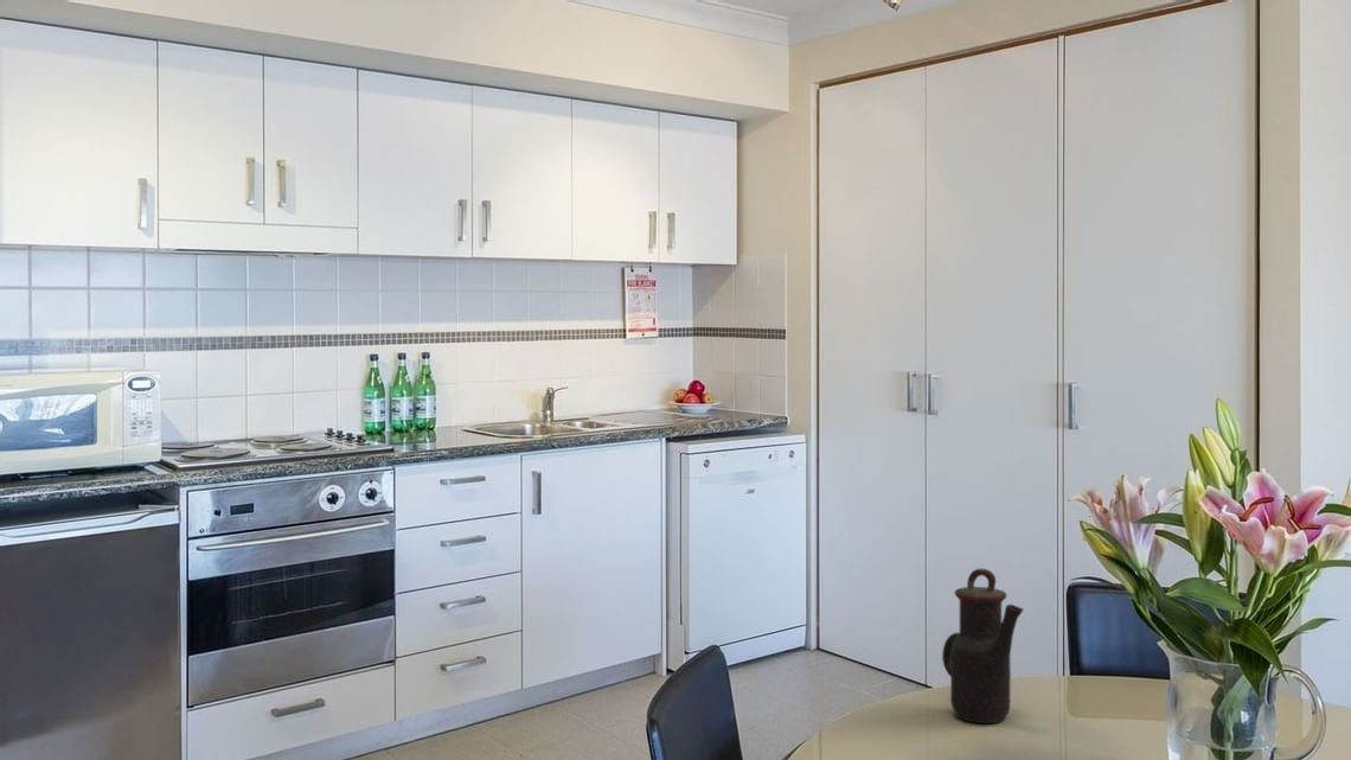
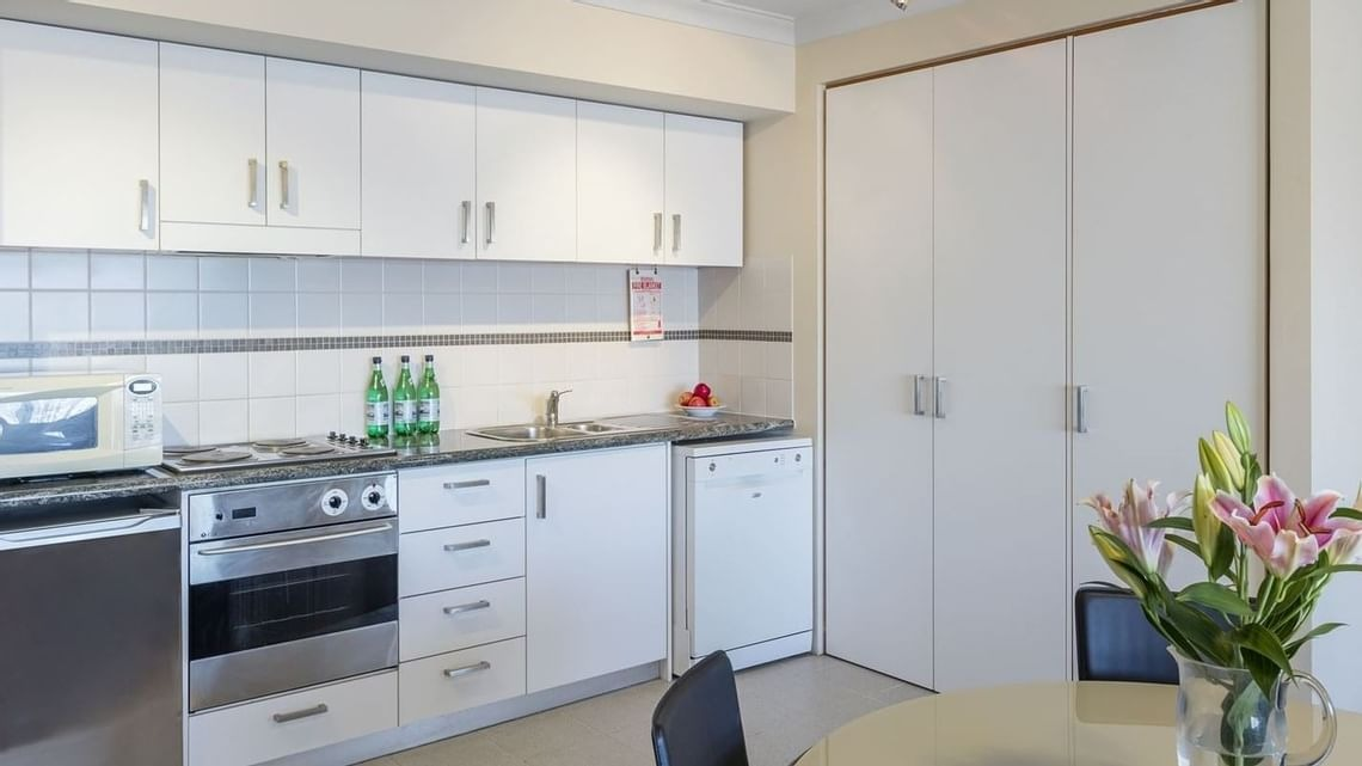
- teapot (980, 641)
